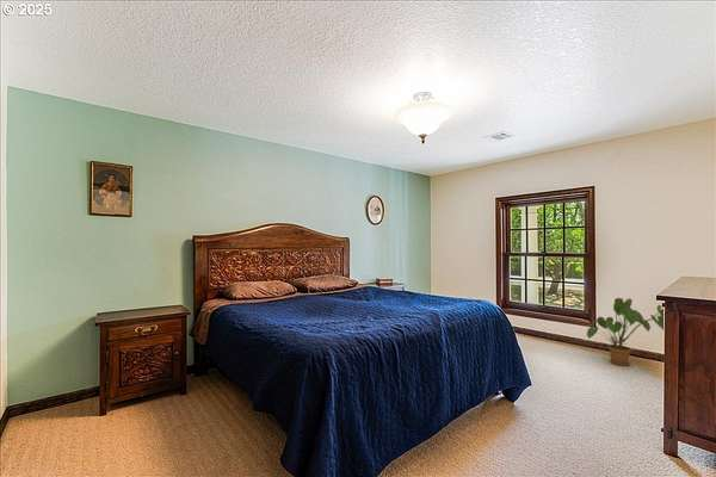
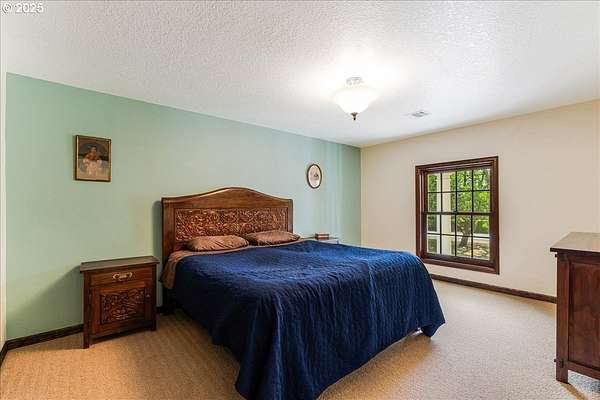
- house plant (625, 330)
